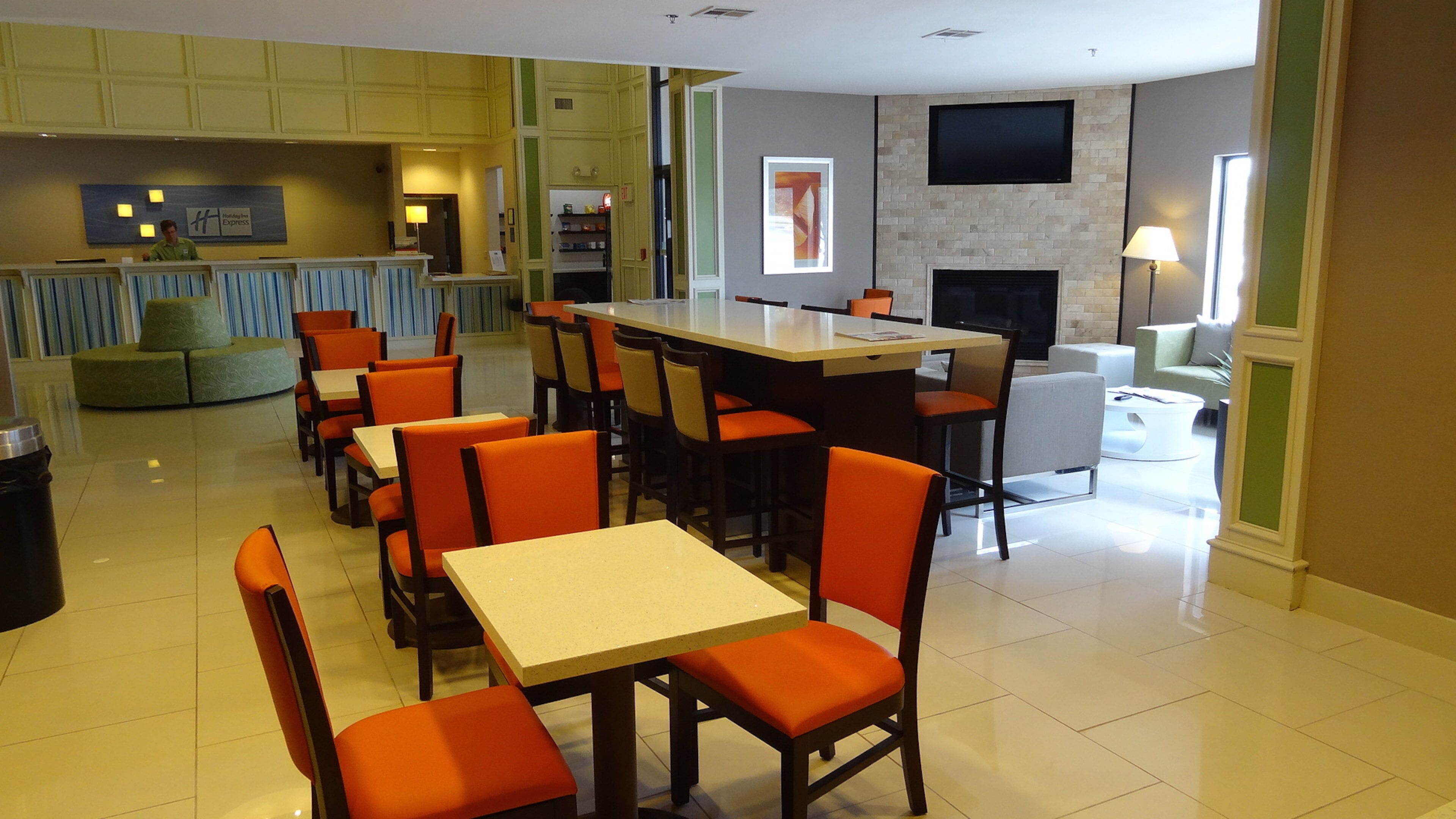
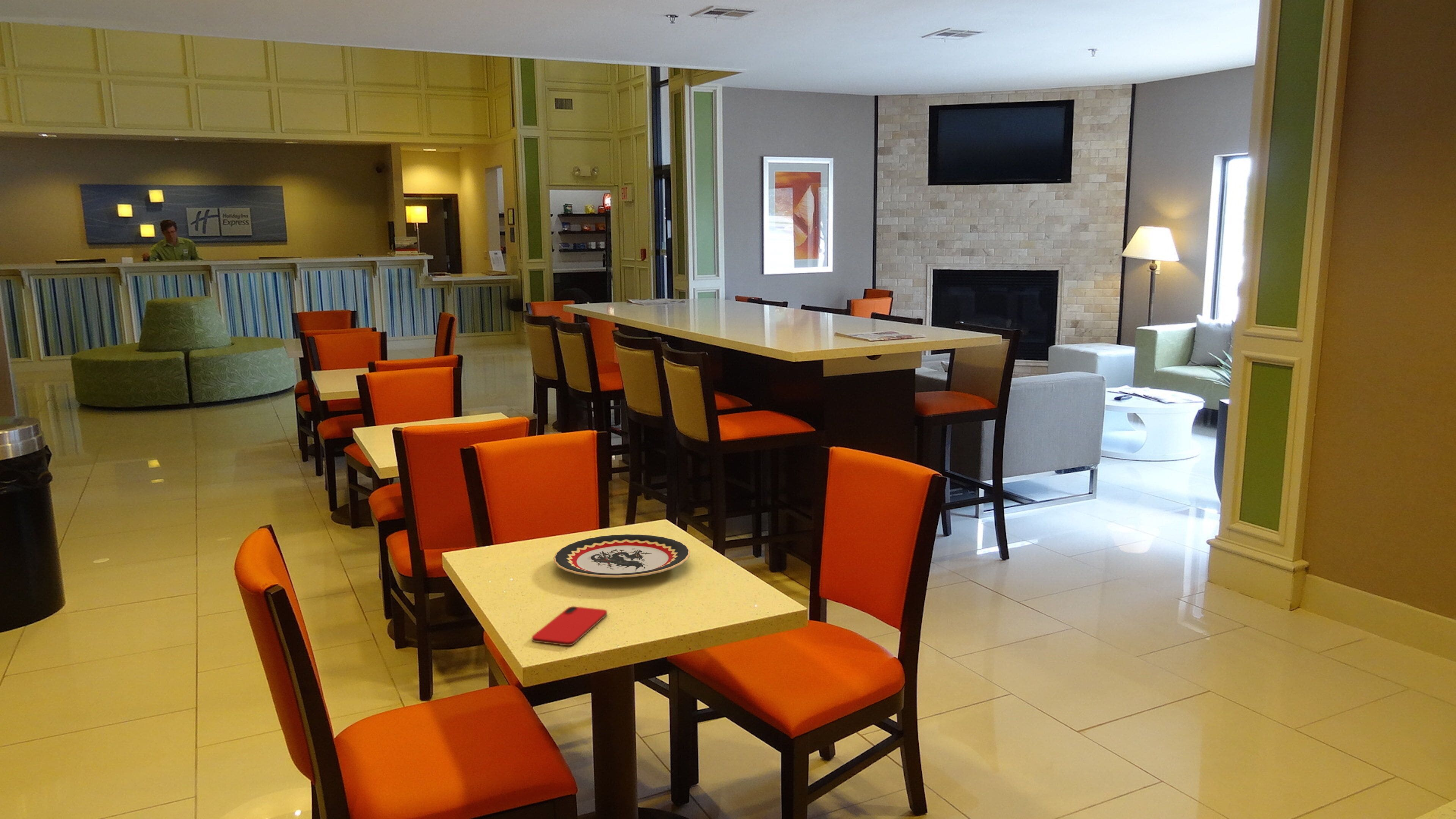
+ plate (623, 559)
+ smartphone (571, 624)
